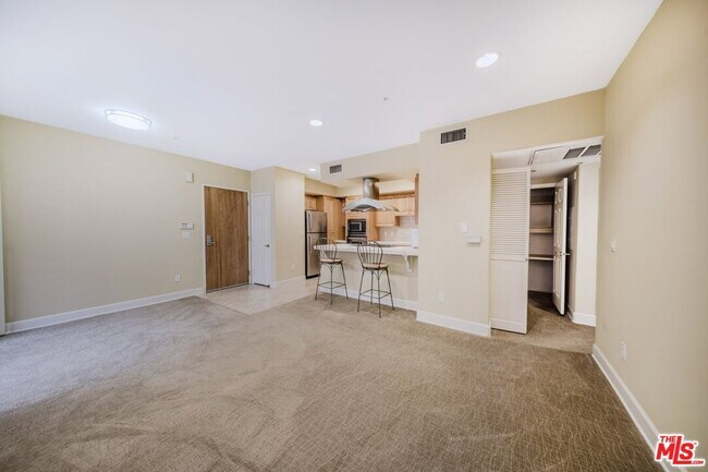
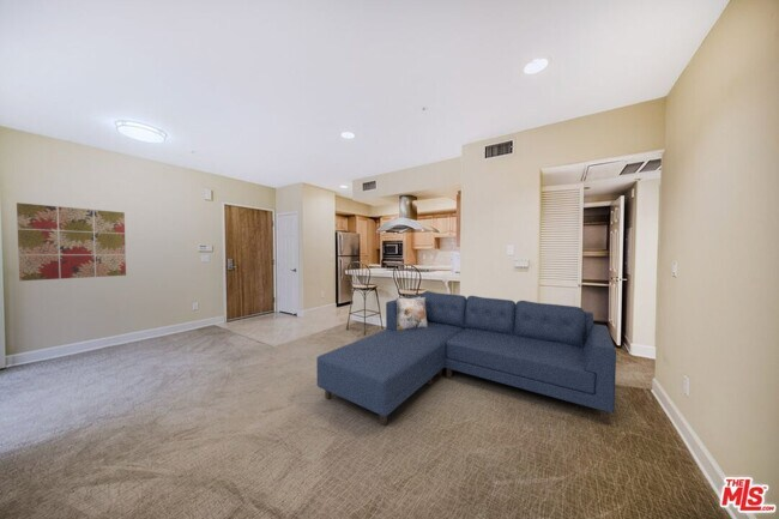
+ wall art (77, 242)
+ sofa (467, 350)
